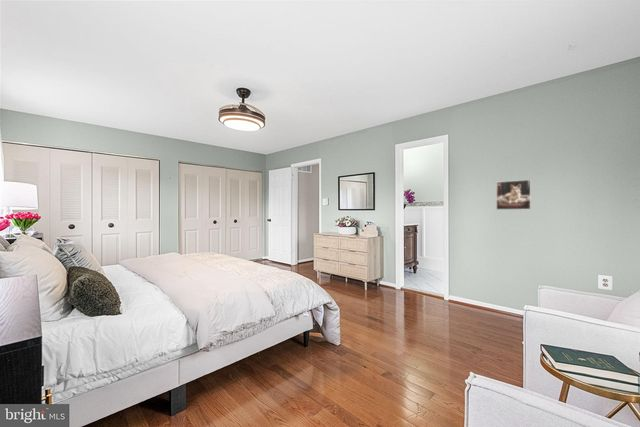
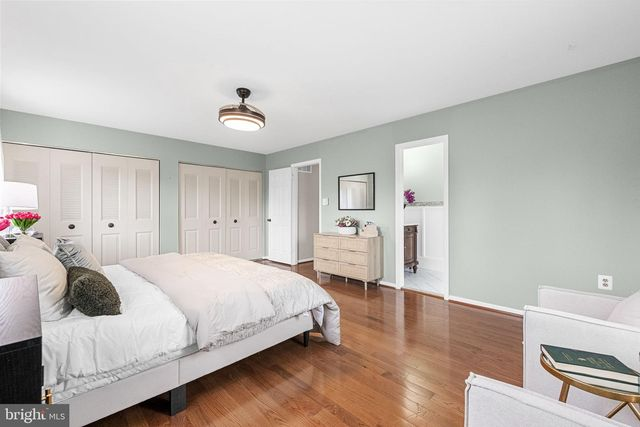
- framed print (513, 195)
